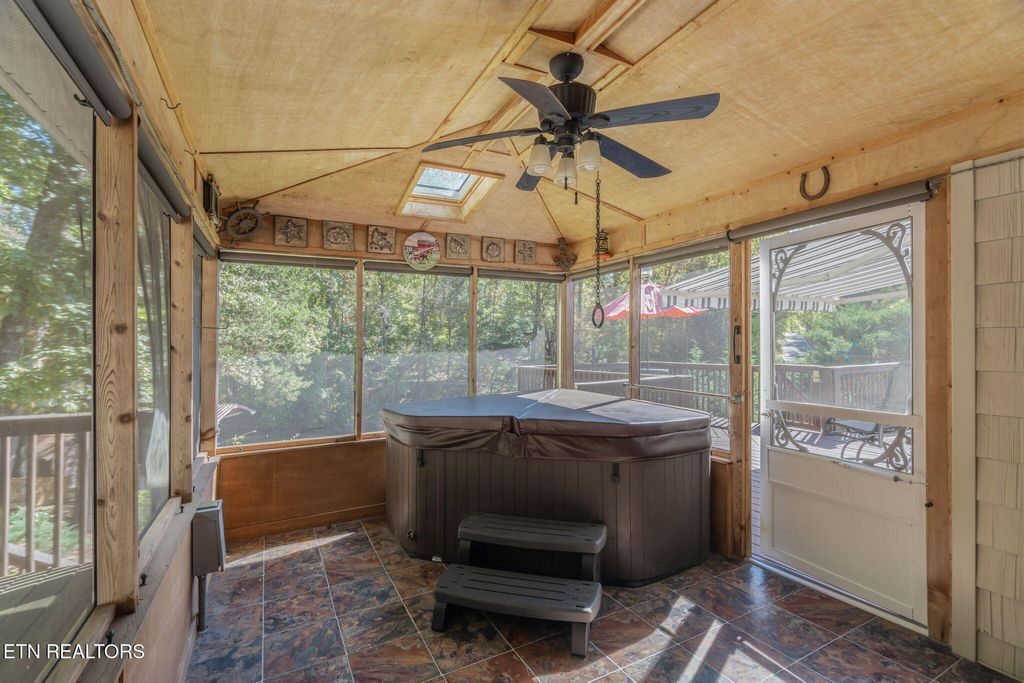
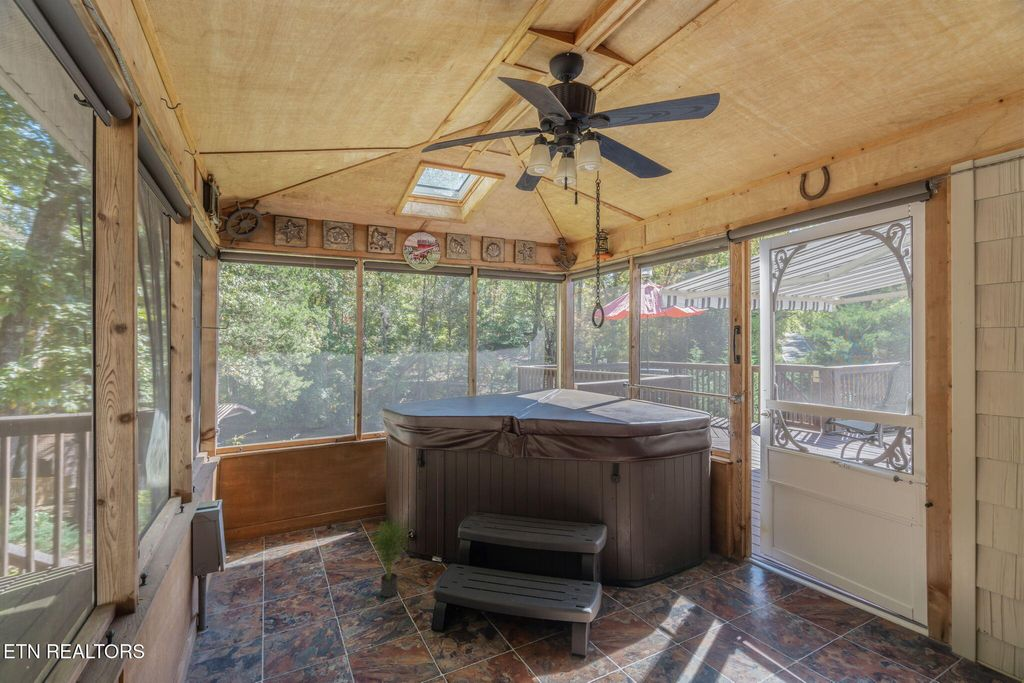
+ potted plant (388, 551)
